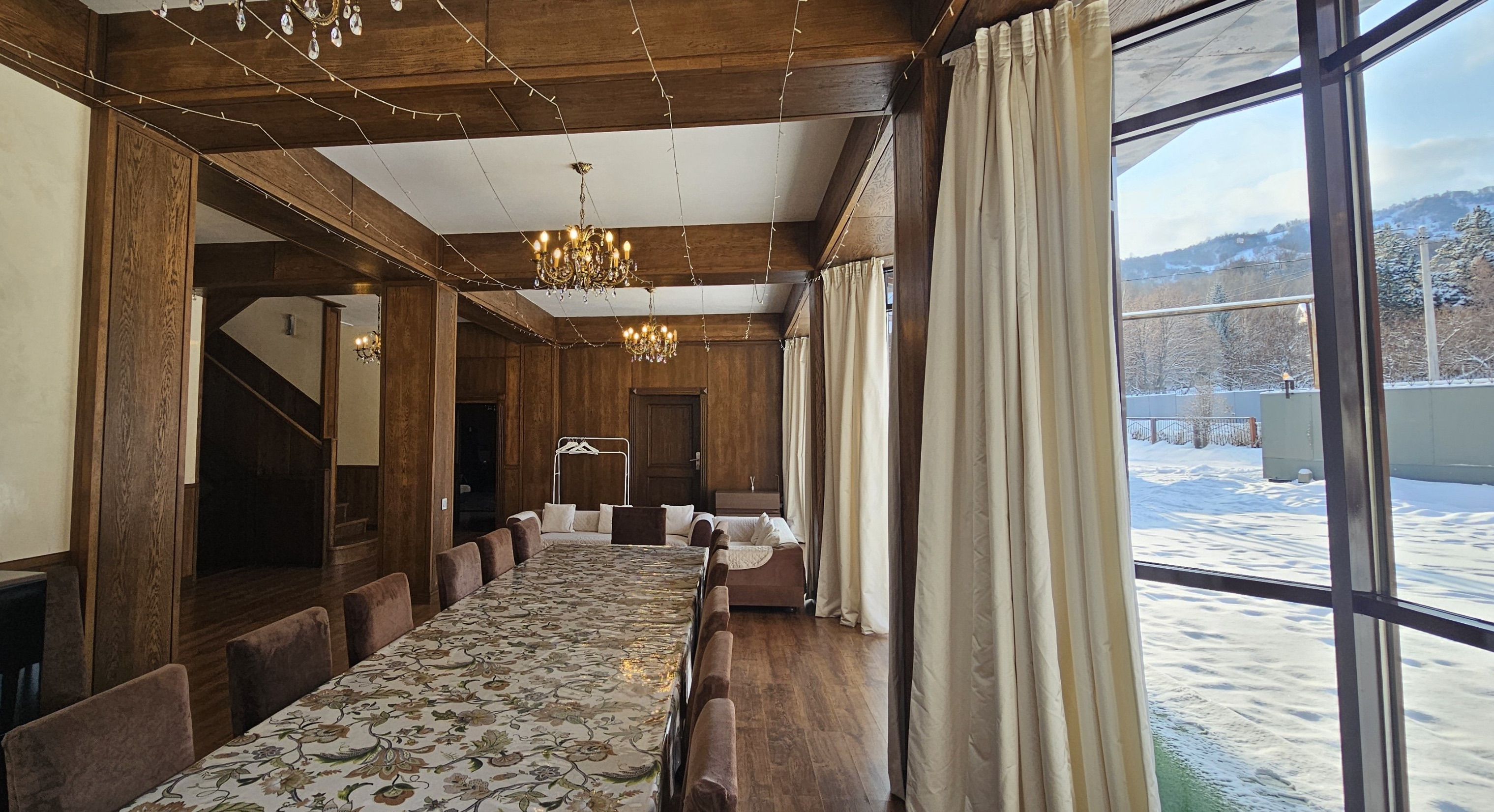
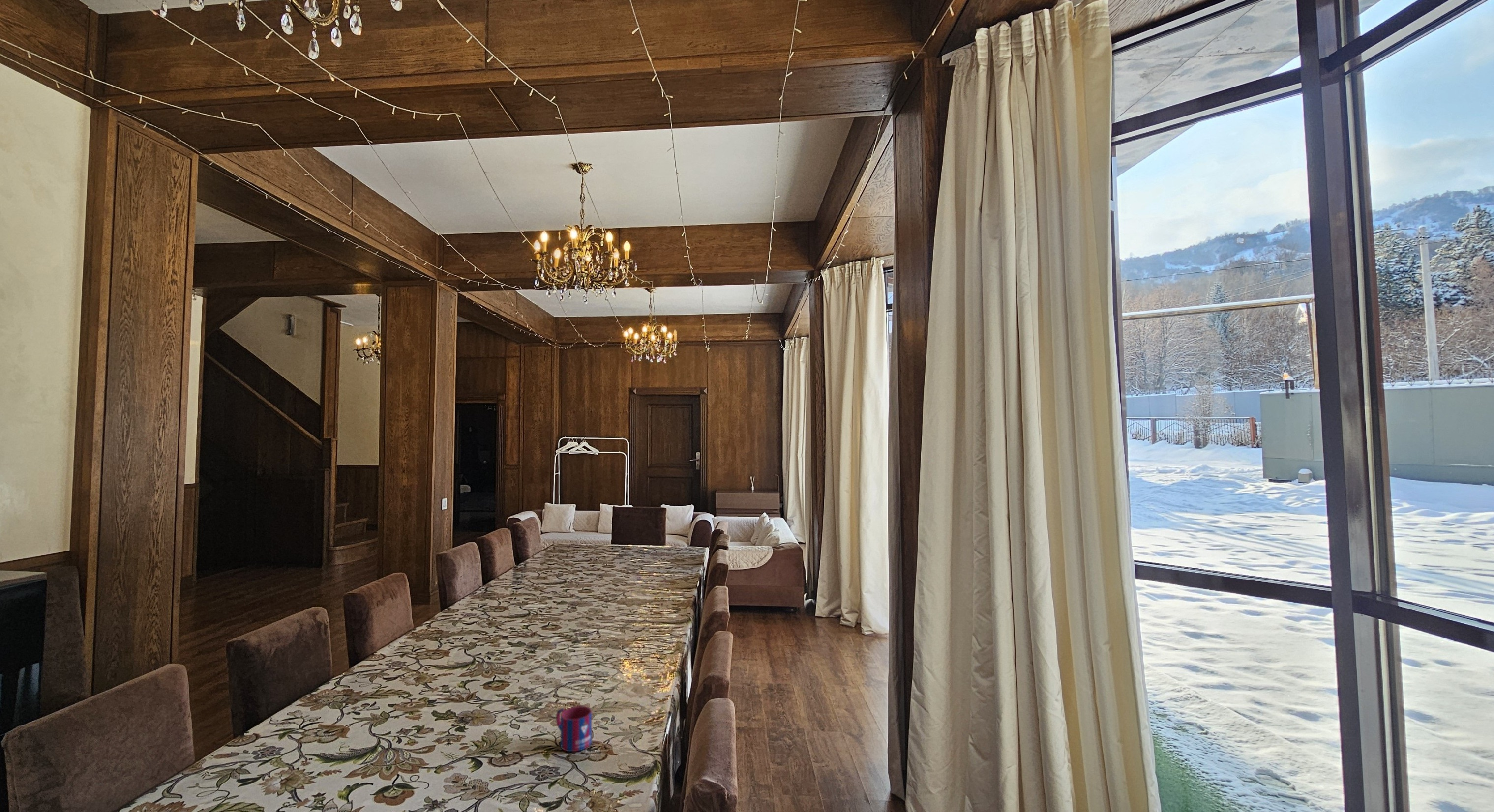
+ mug (572, 726)
